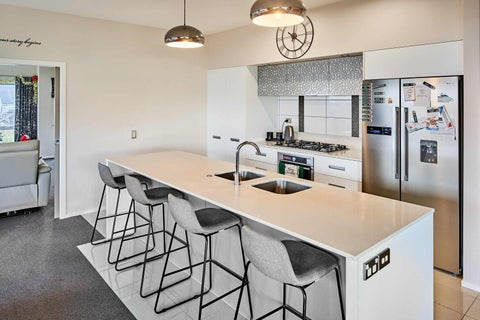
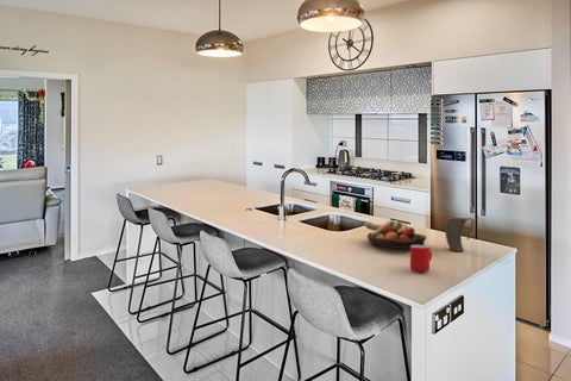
+ mug (422, 257)
+ fruit bowl (395, 232)
+ mug (459, 233)
